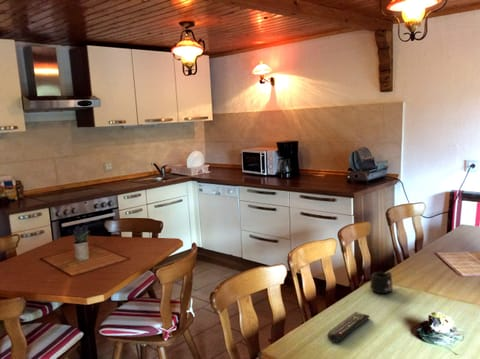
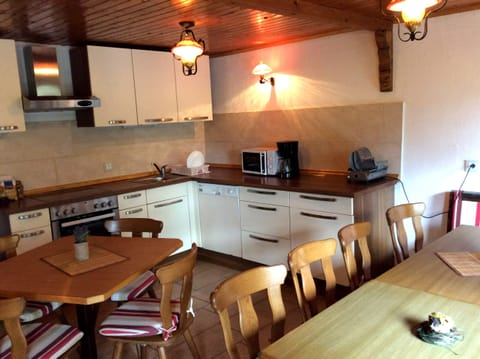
- remote control (349, 325)
- mug (383, 281)
